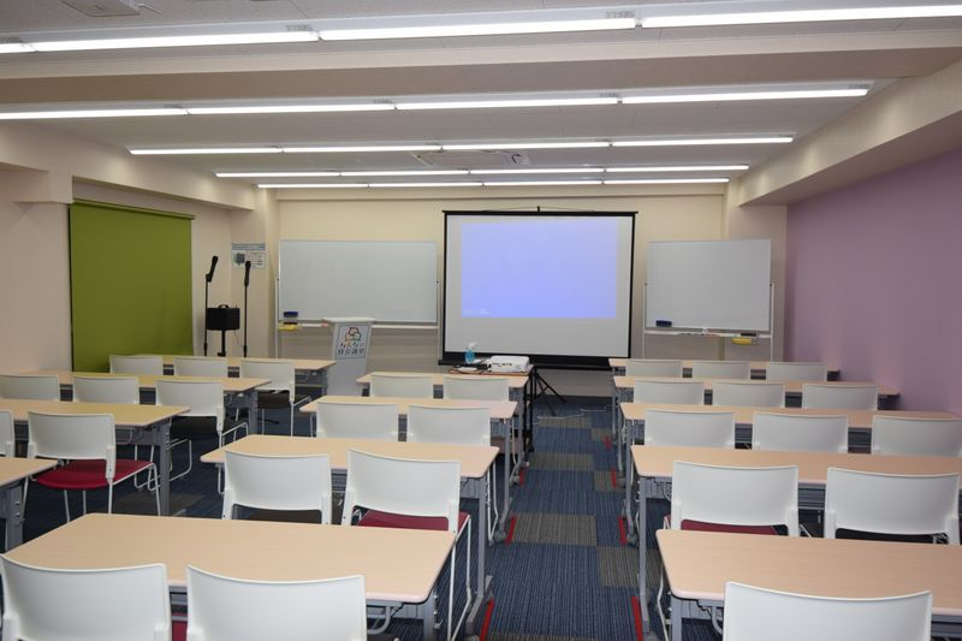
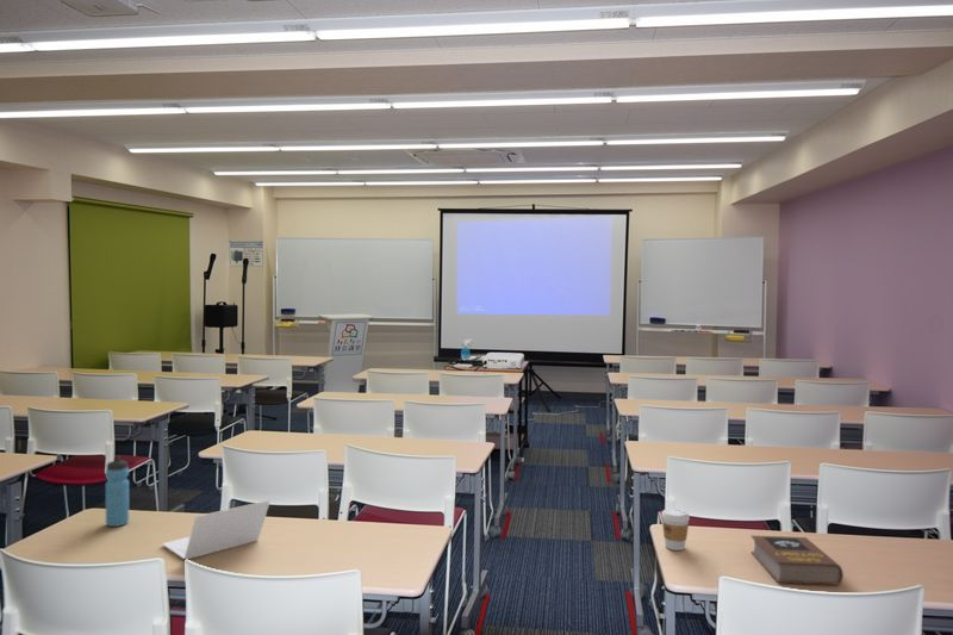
+ coffee cup (674, 528)
+ book (792, 556)
+ water bottle (117, 490)
+ laptop (216, 519)
